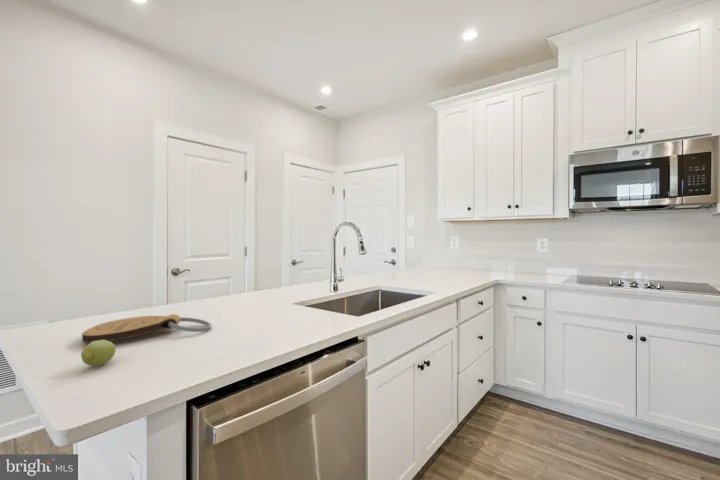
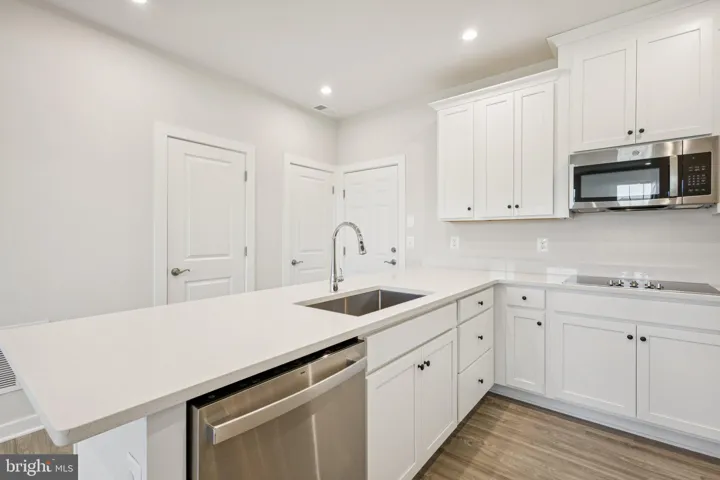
- key chain (152, 324)
- fruit (99, 352)
